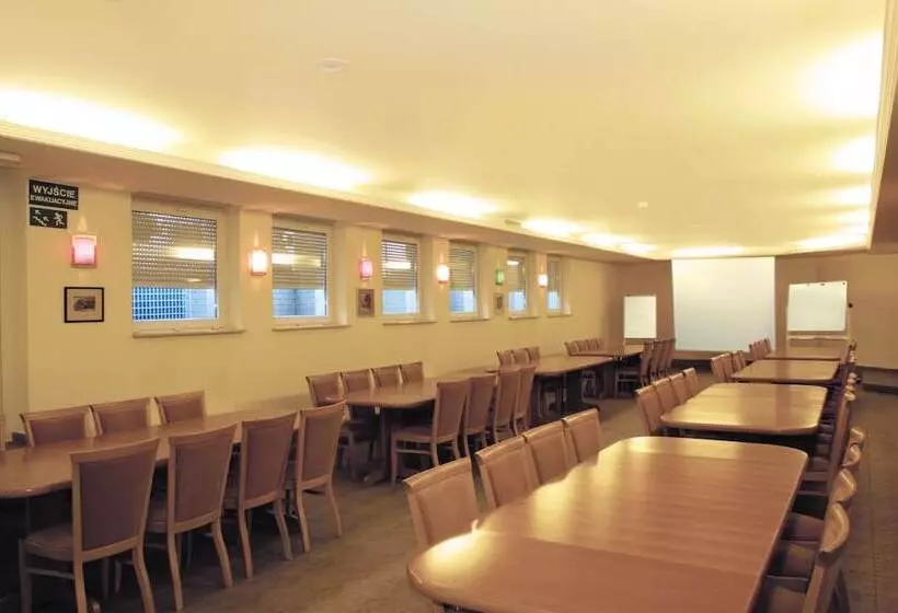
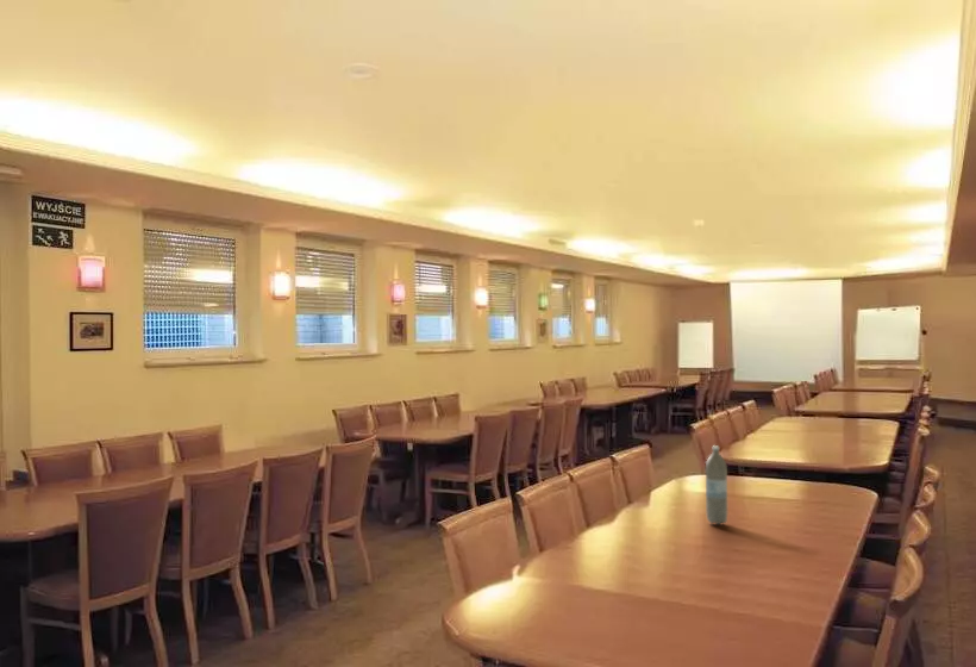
+ water bottle (715, 485)
